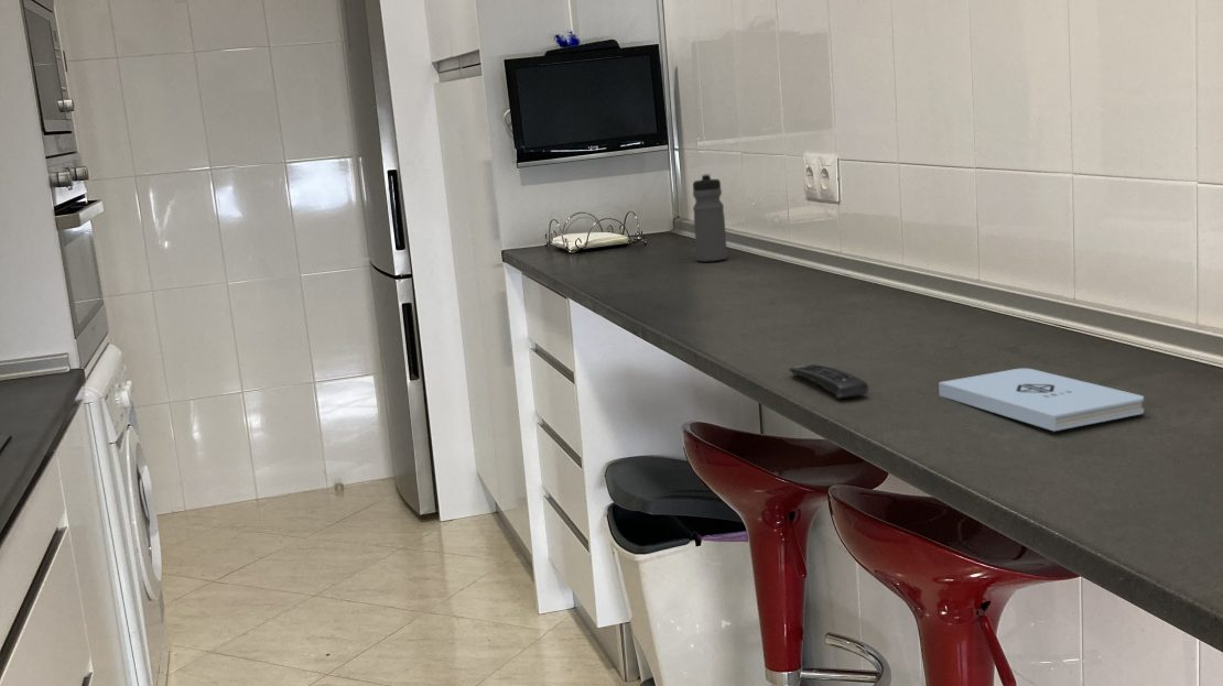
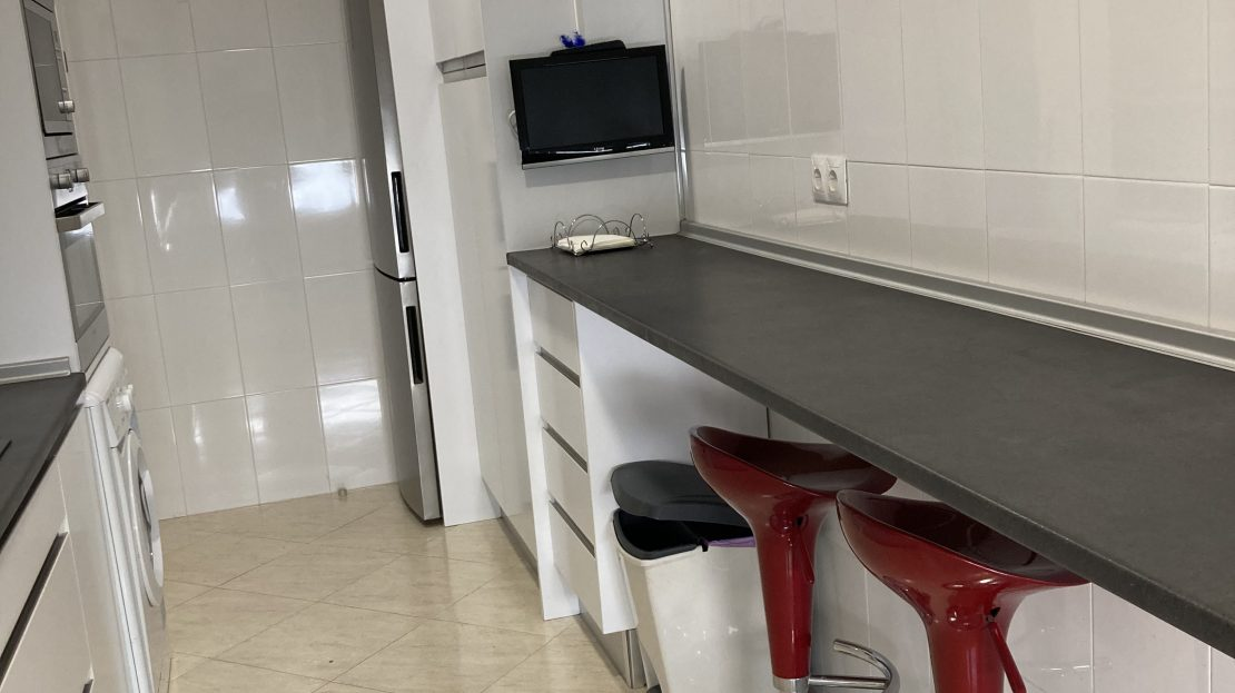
- notepad (1038, 396)
- water bottle (708, 217)
- remote control (824, 377)
